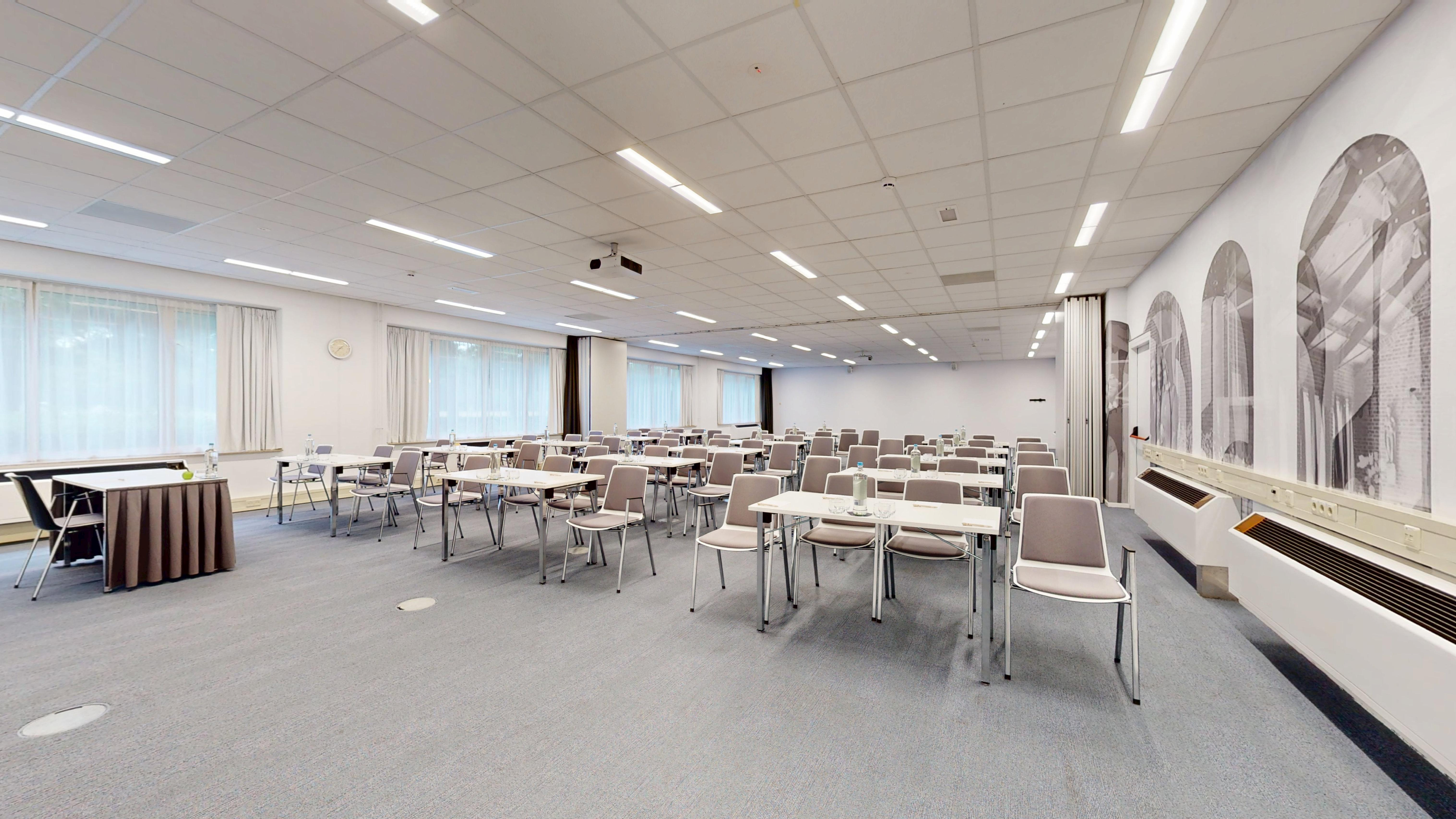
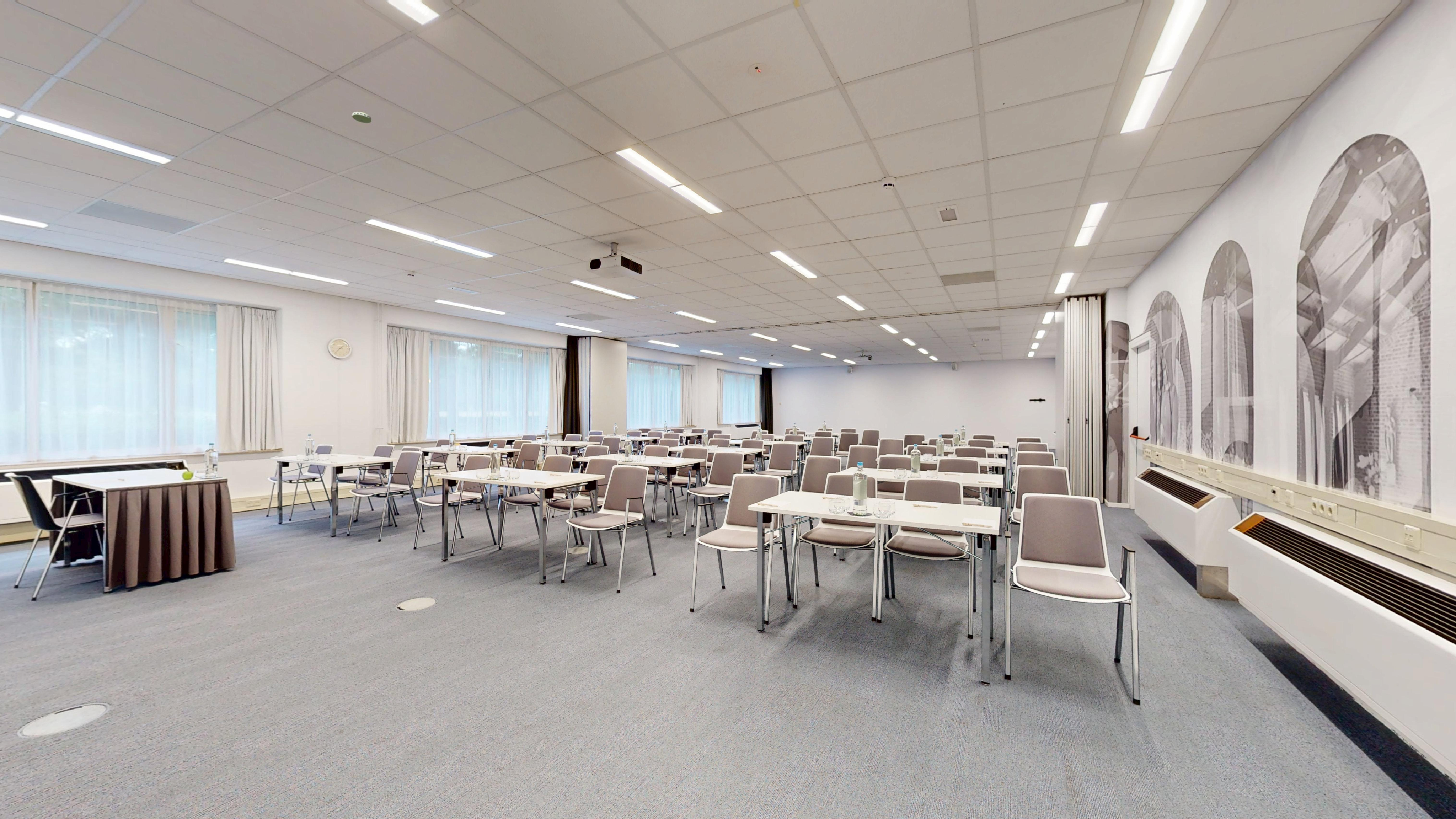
+ smoke detector (362, 117)
